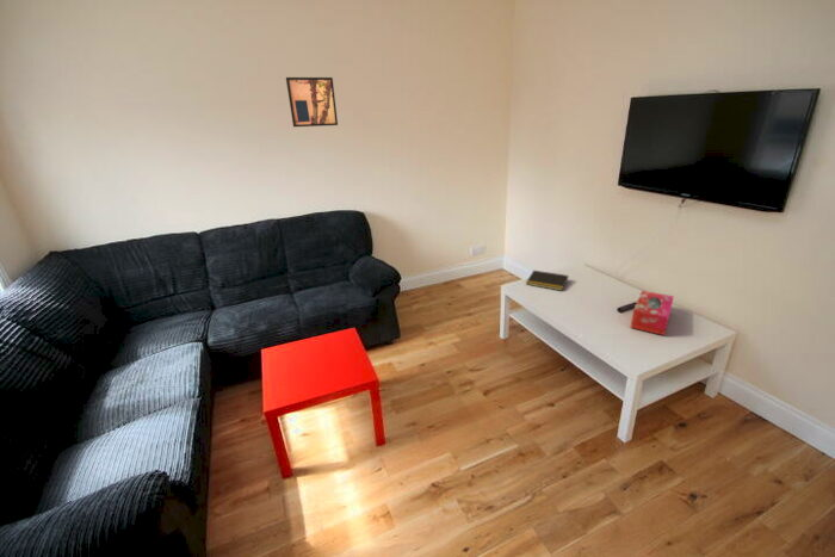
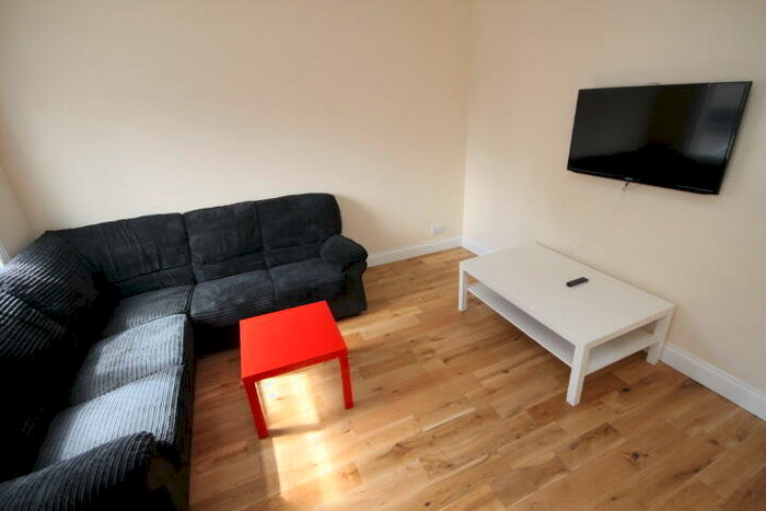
- tissue box (652, 311)
- notepad (546, 279)
- wall art (313, 101)
